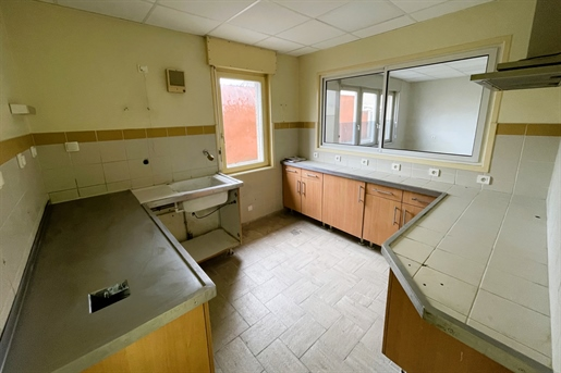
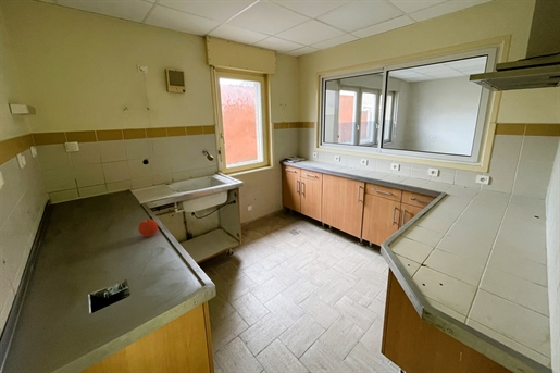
+ fruit (148, 227)
